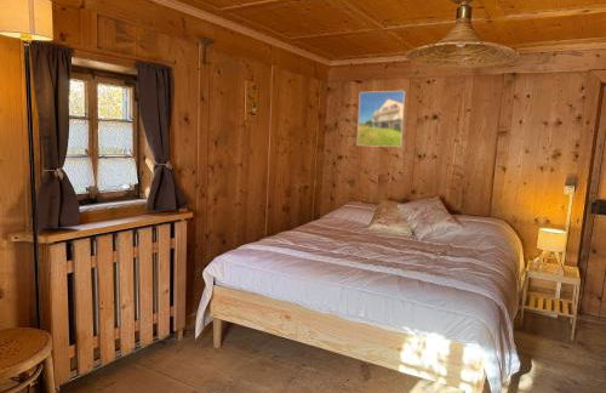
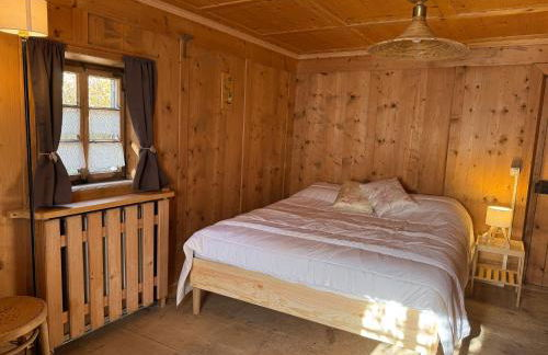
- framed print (379, 119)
